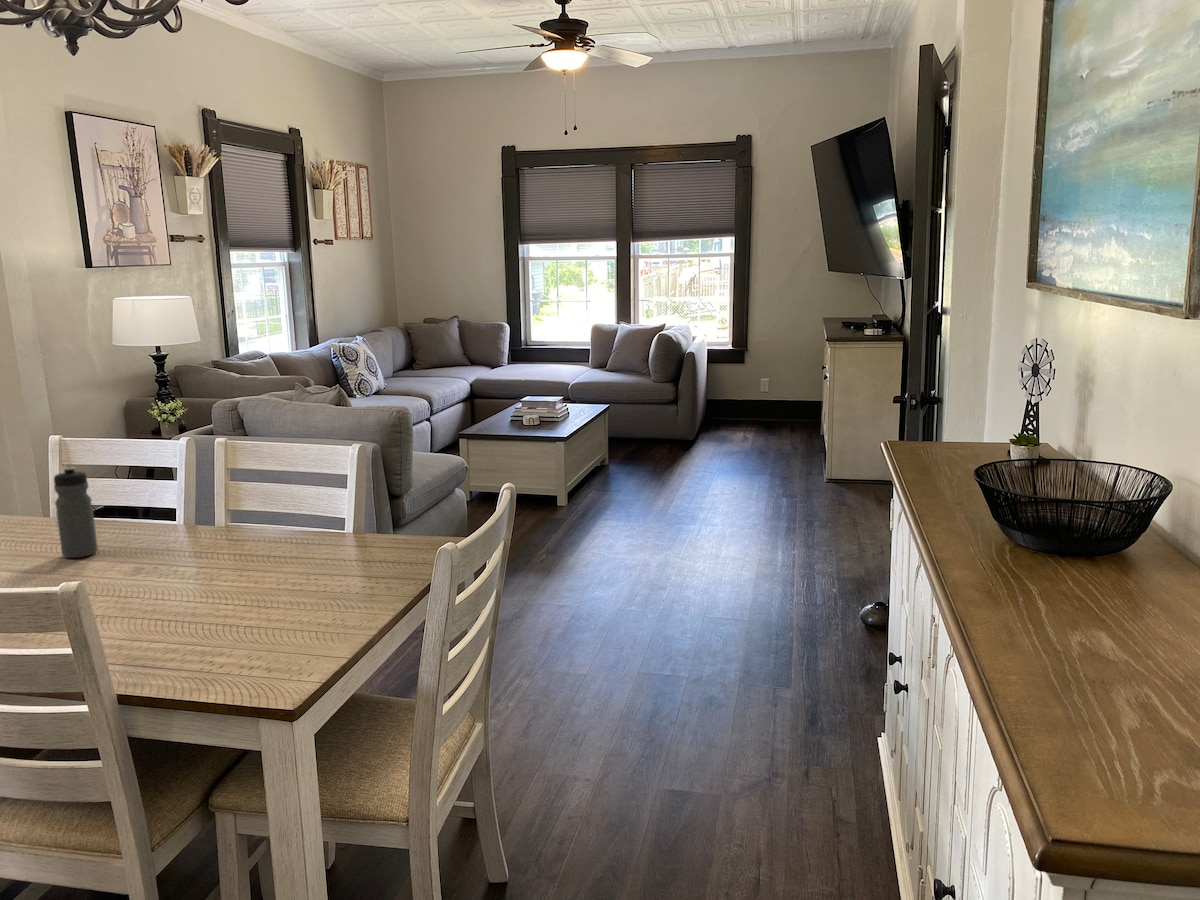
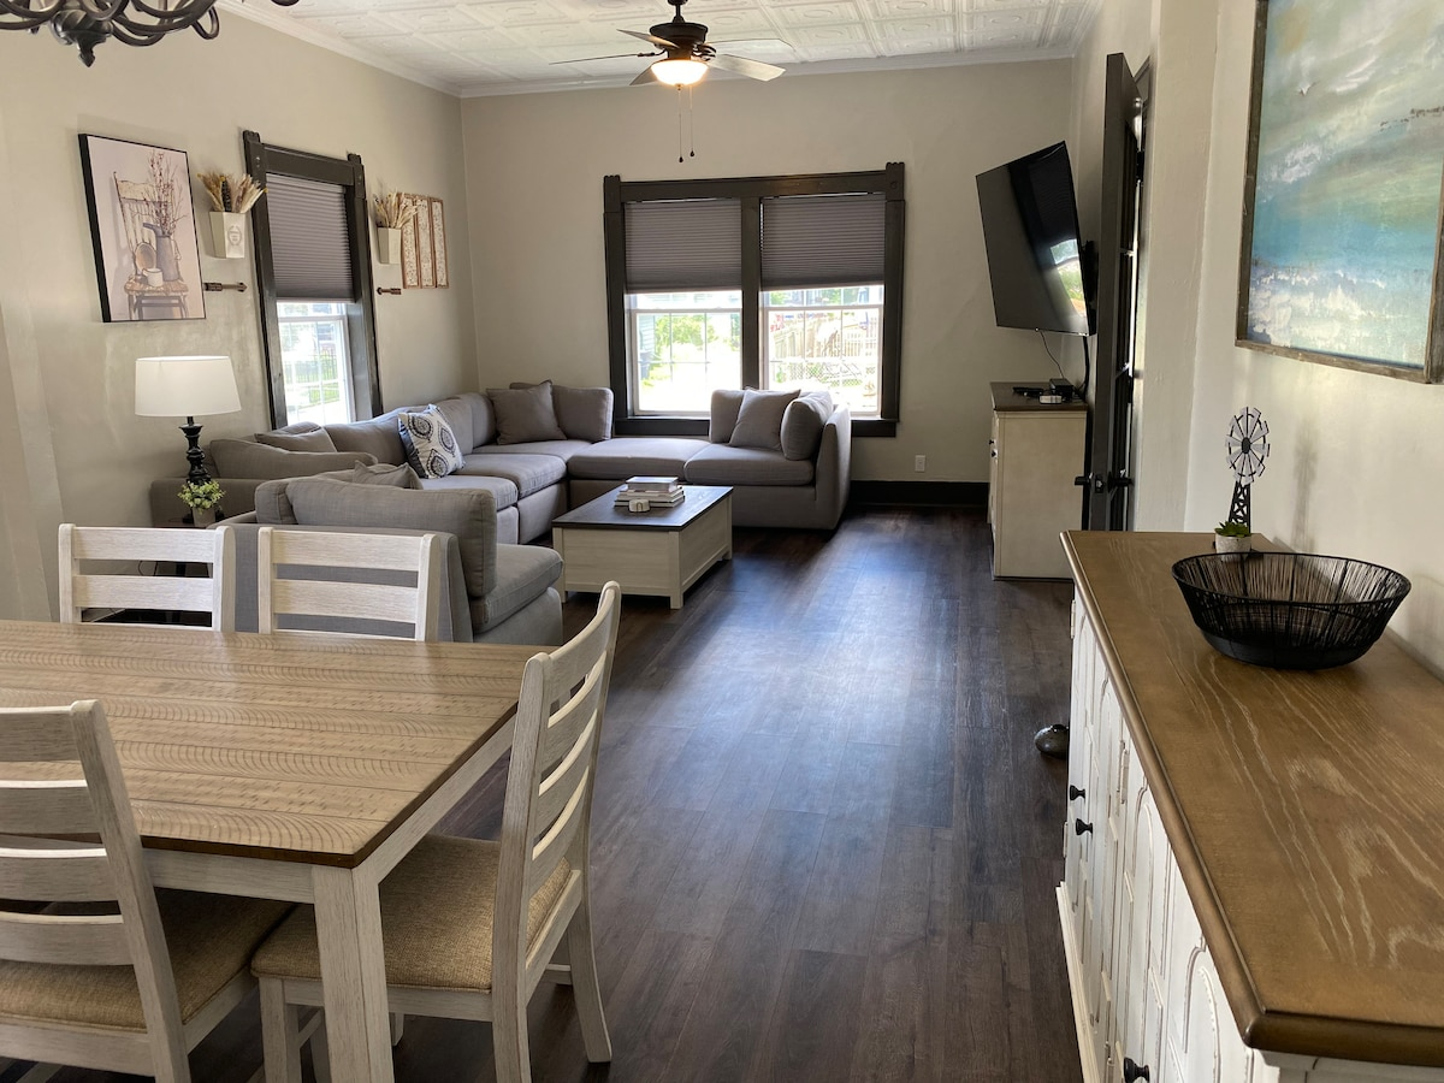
- water bottle (74, 510)
